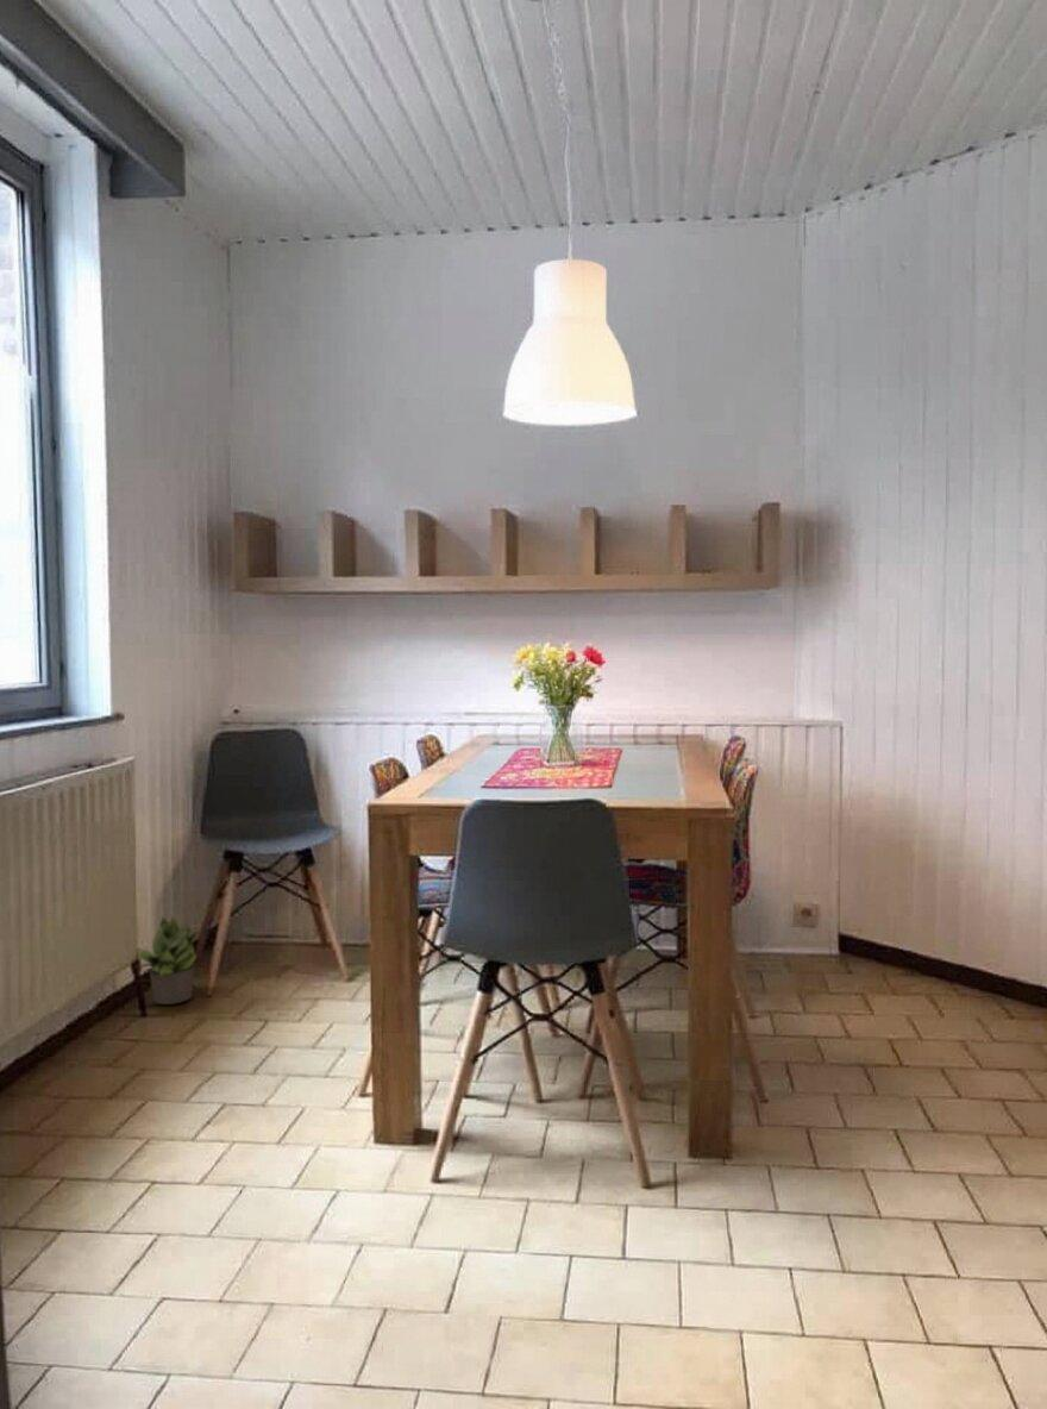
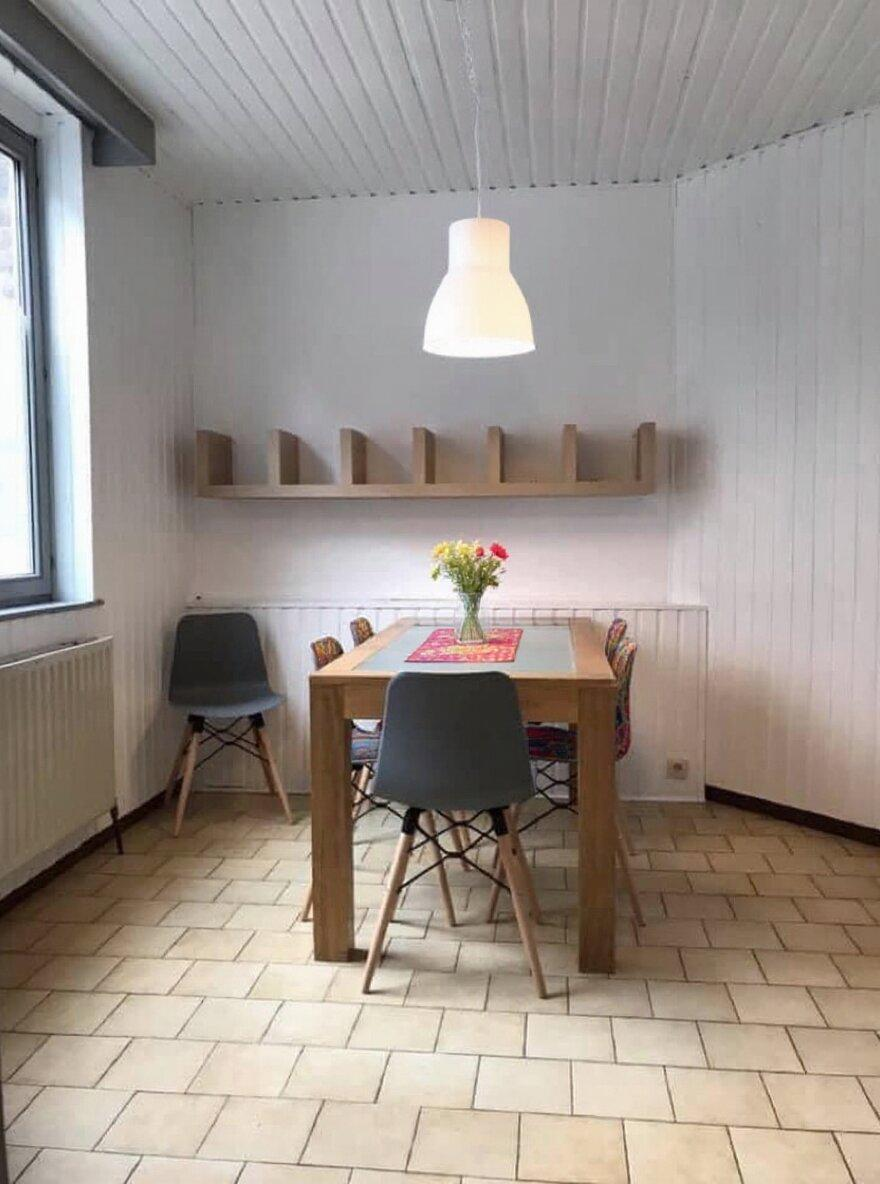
- potted plant (163, 959)
